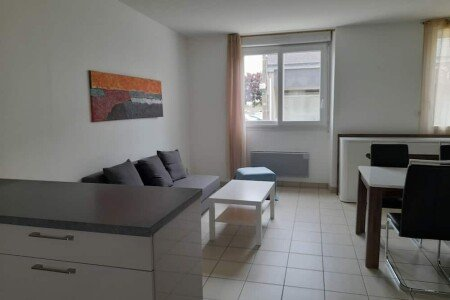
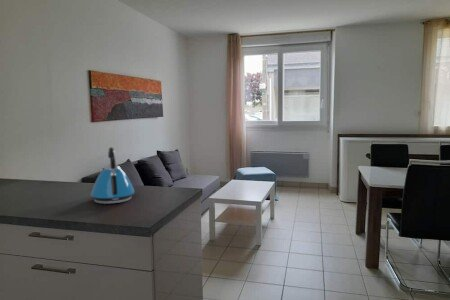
+ kettle (112, 173)
